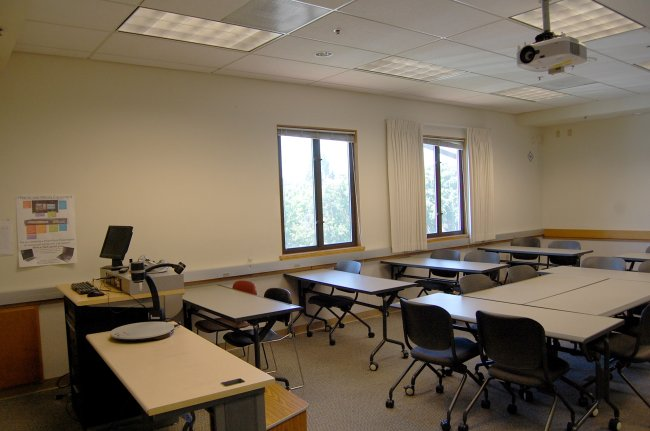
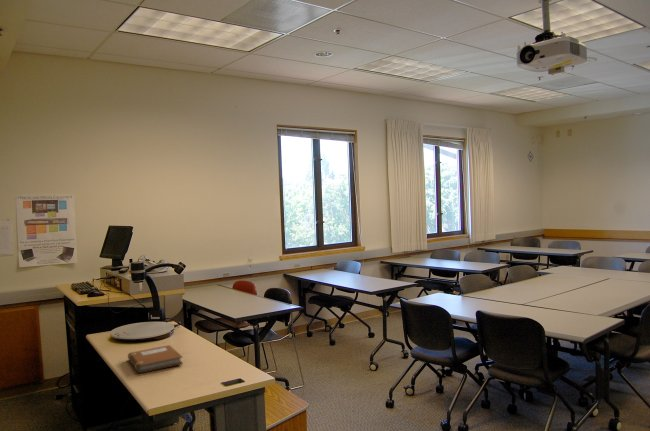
+ notebook (154, 358)
